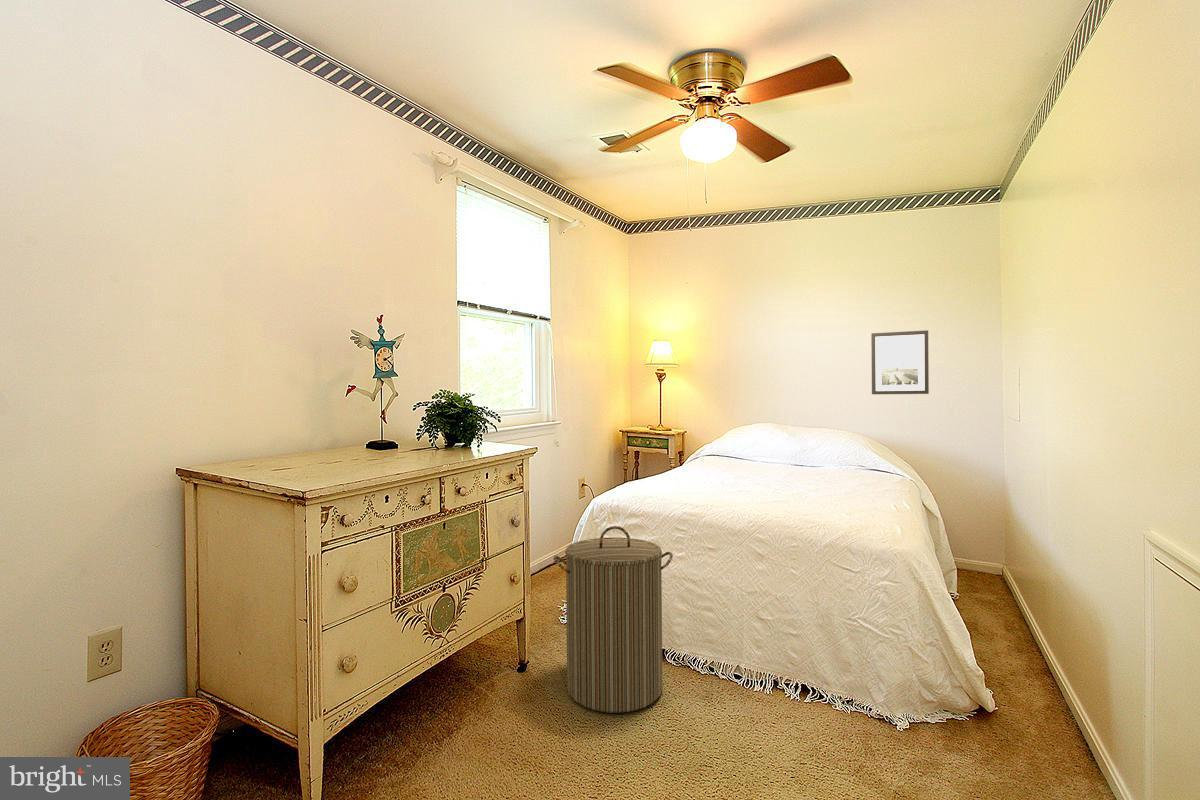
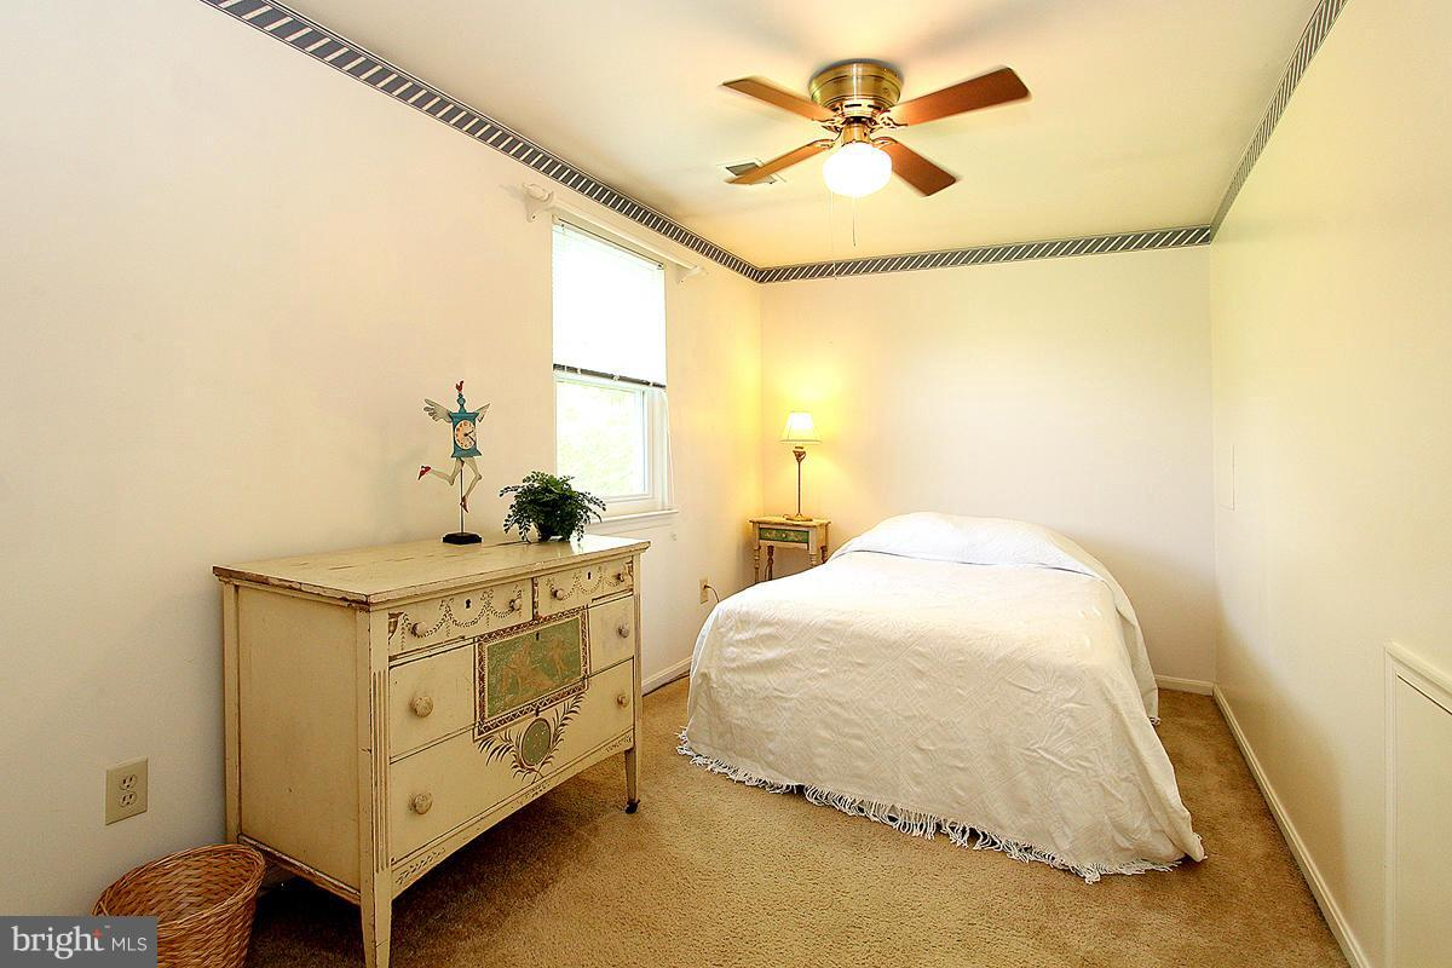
- wall art (899, 363)
- laundry hamper (613, 607)
